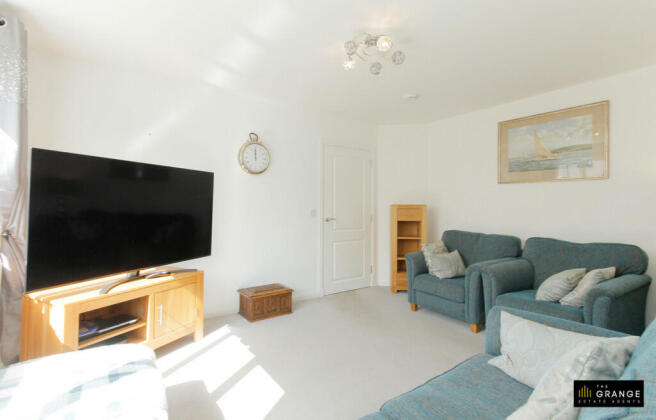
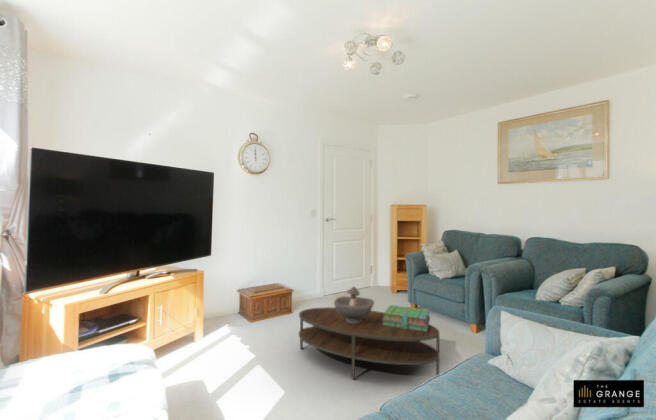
+ coffee table (363, 341)
+ stack of books (406, 316)
+ decorative bowl (354, 303)
